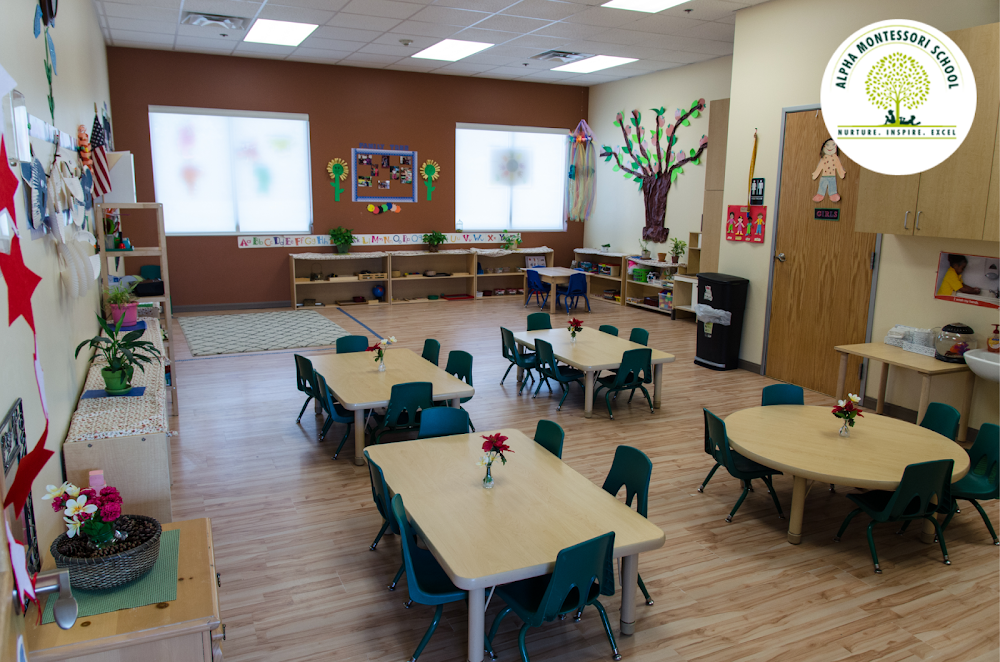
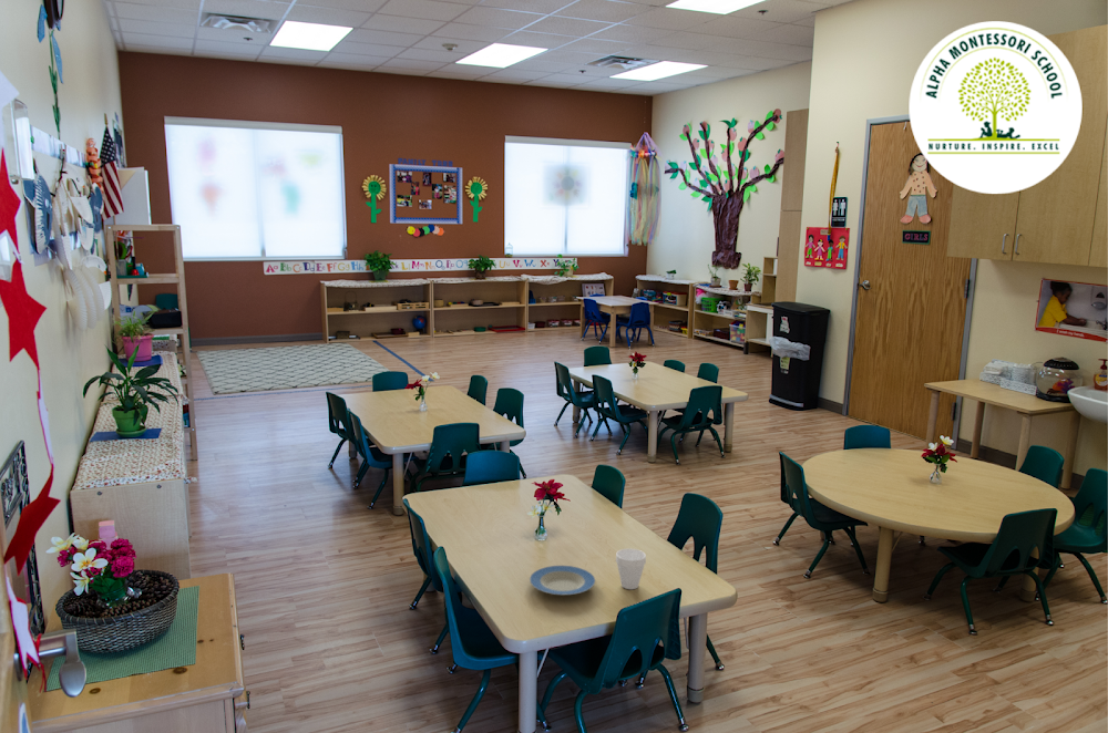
+ cup (630, 569)
+ plate (562, 582)
